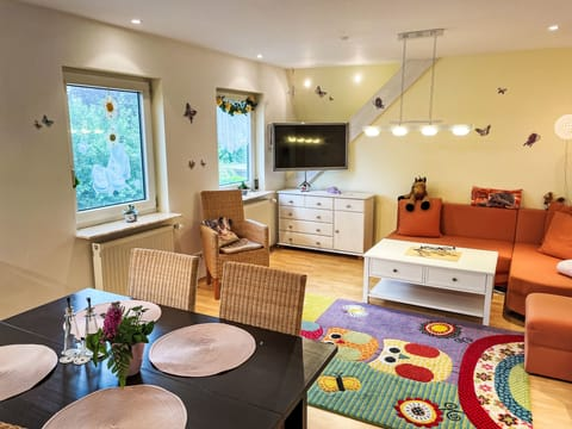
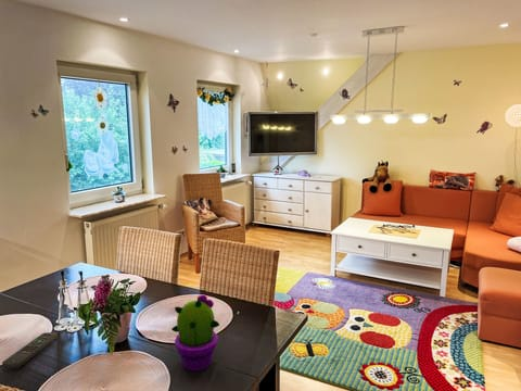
+ remote control (31, 349)
+ flowerpot (195, 329)
